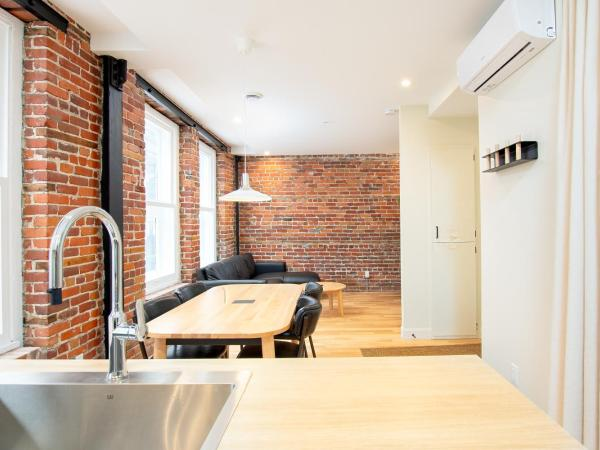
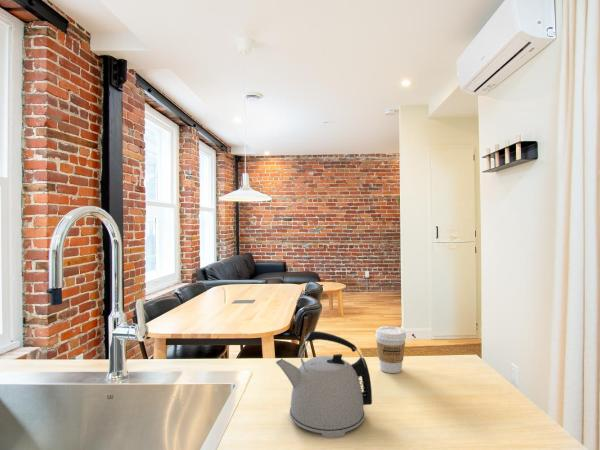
+ coffee cup (390, 348)
+ kettle (324, 373)
